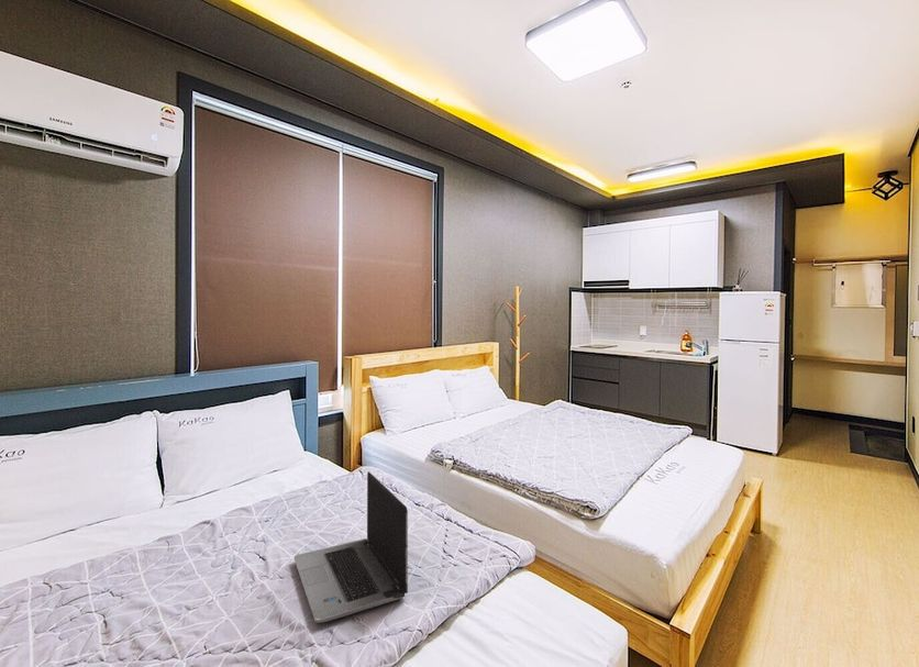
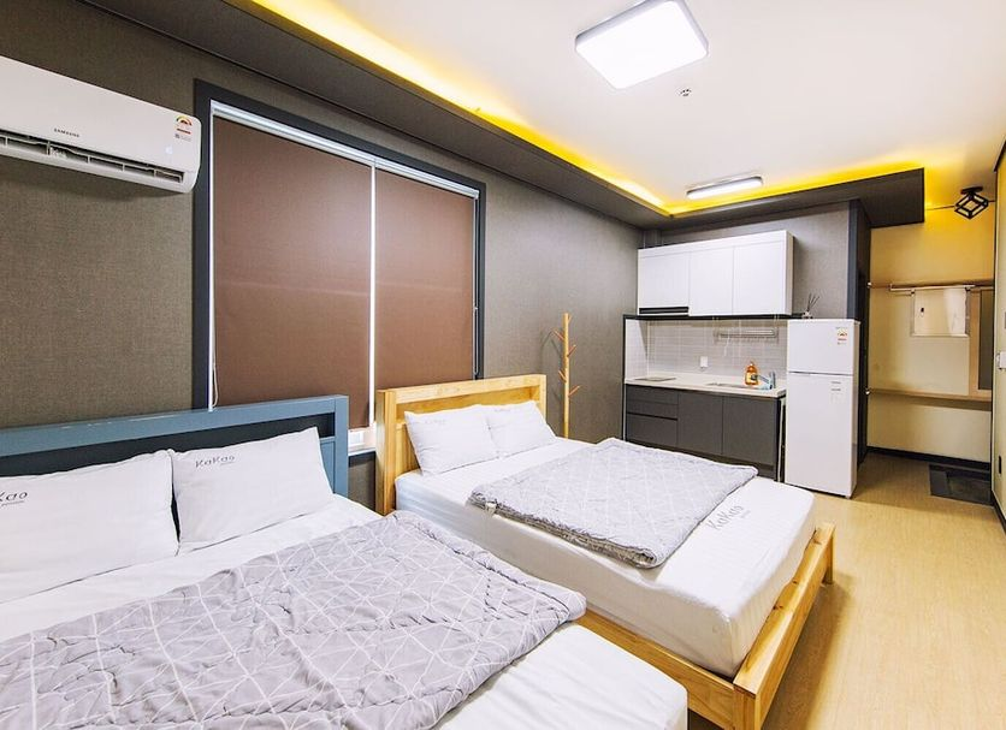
- laptop computer (350, 542)
